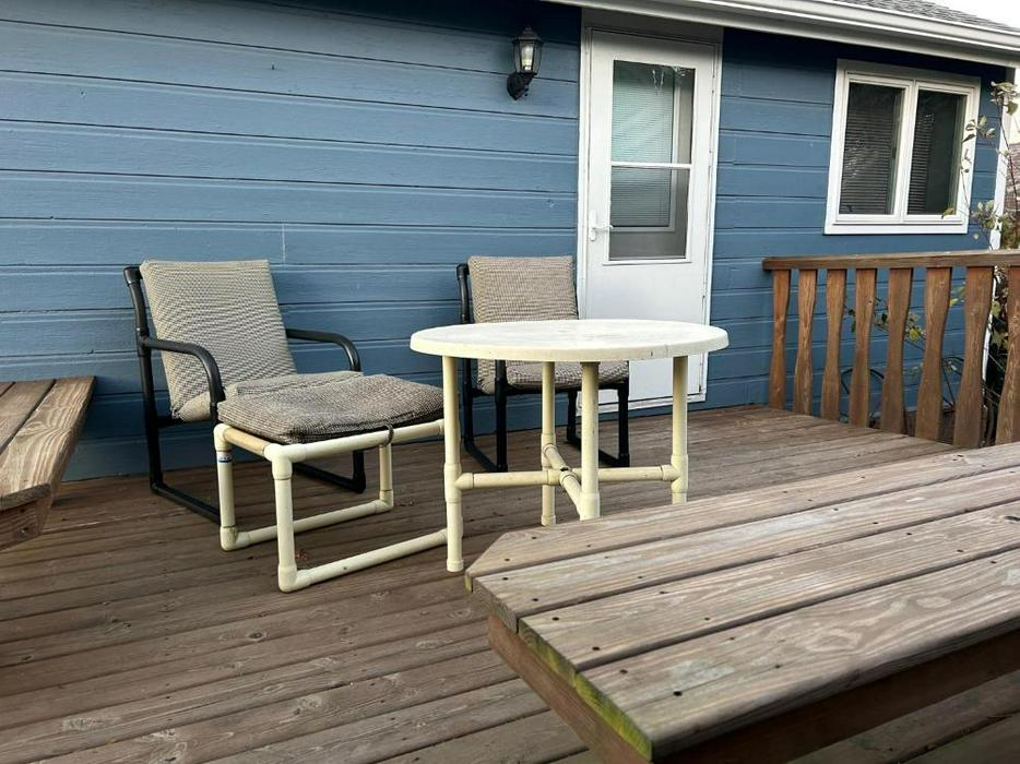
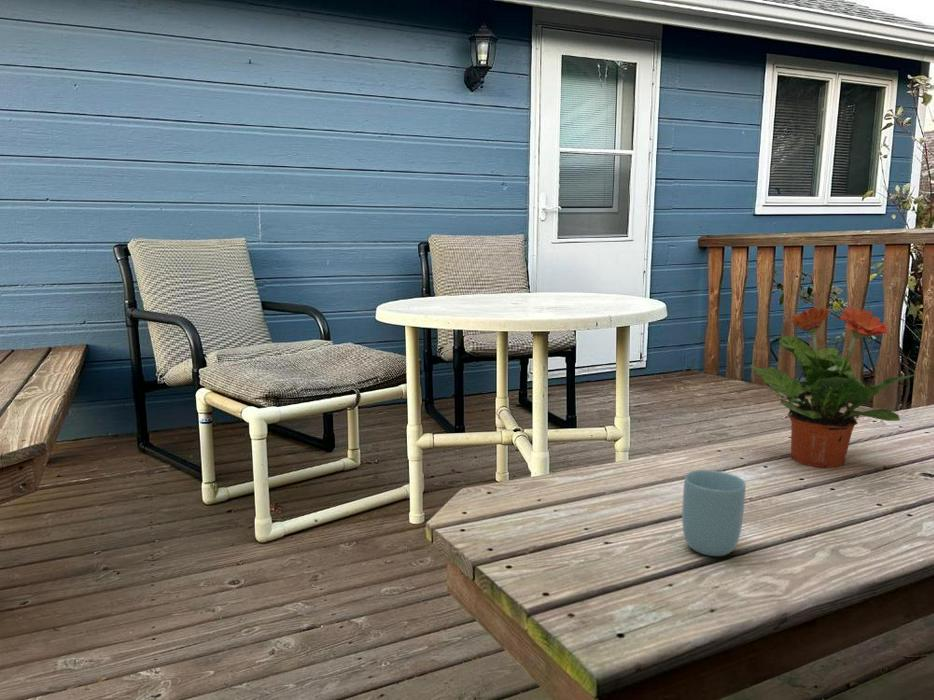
+ cup (712, 515)
+ potted plant (826, 384)
